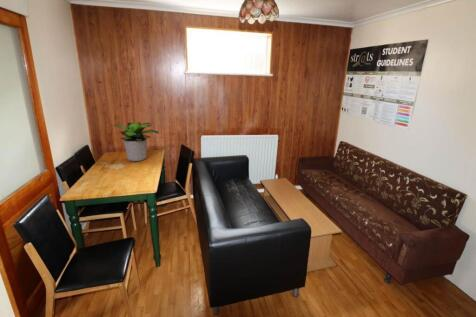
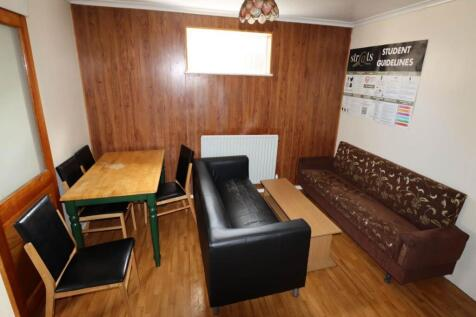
- potted plant (137, 142)
